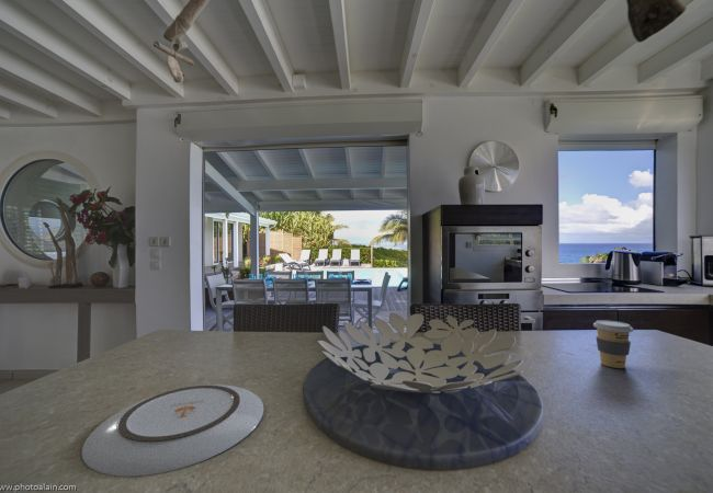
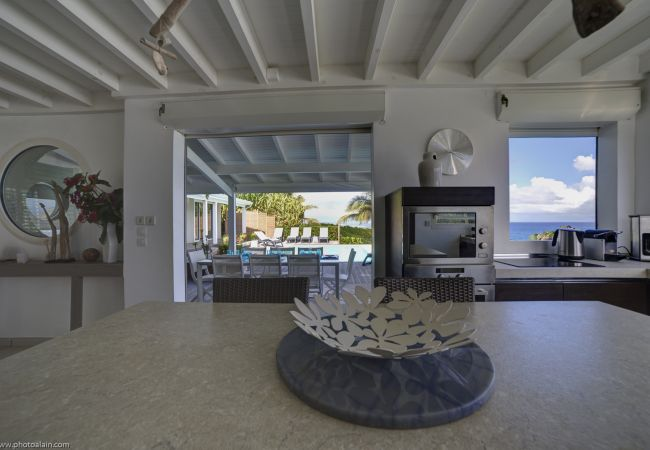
- coffee cup (612, 343)
- plate (183, 414)
